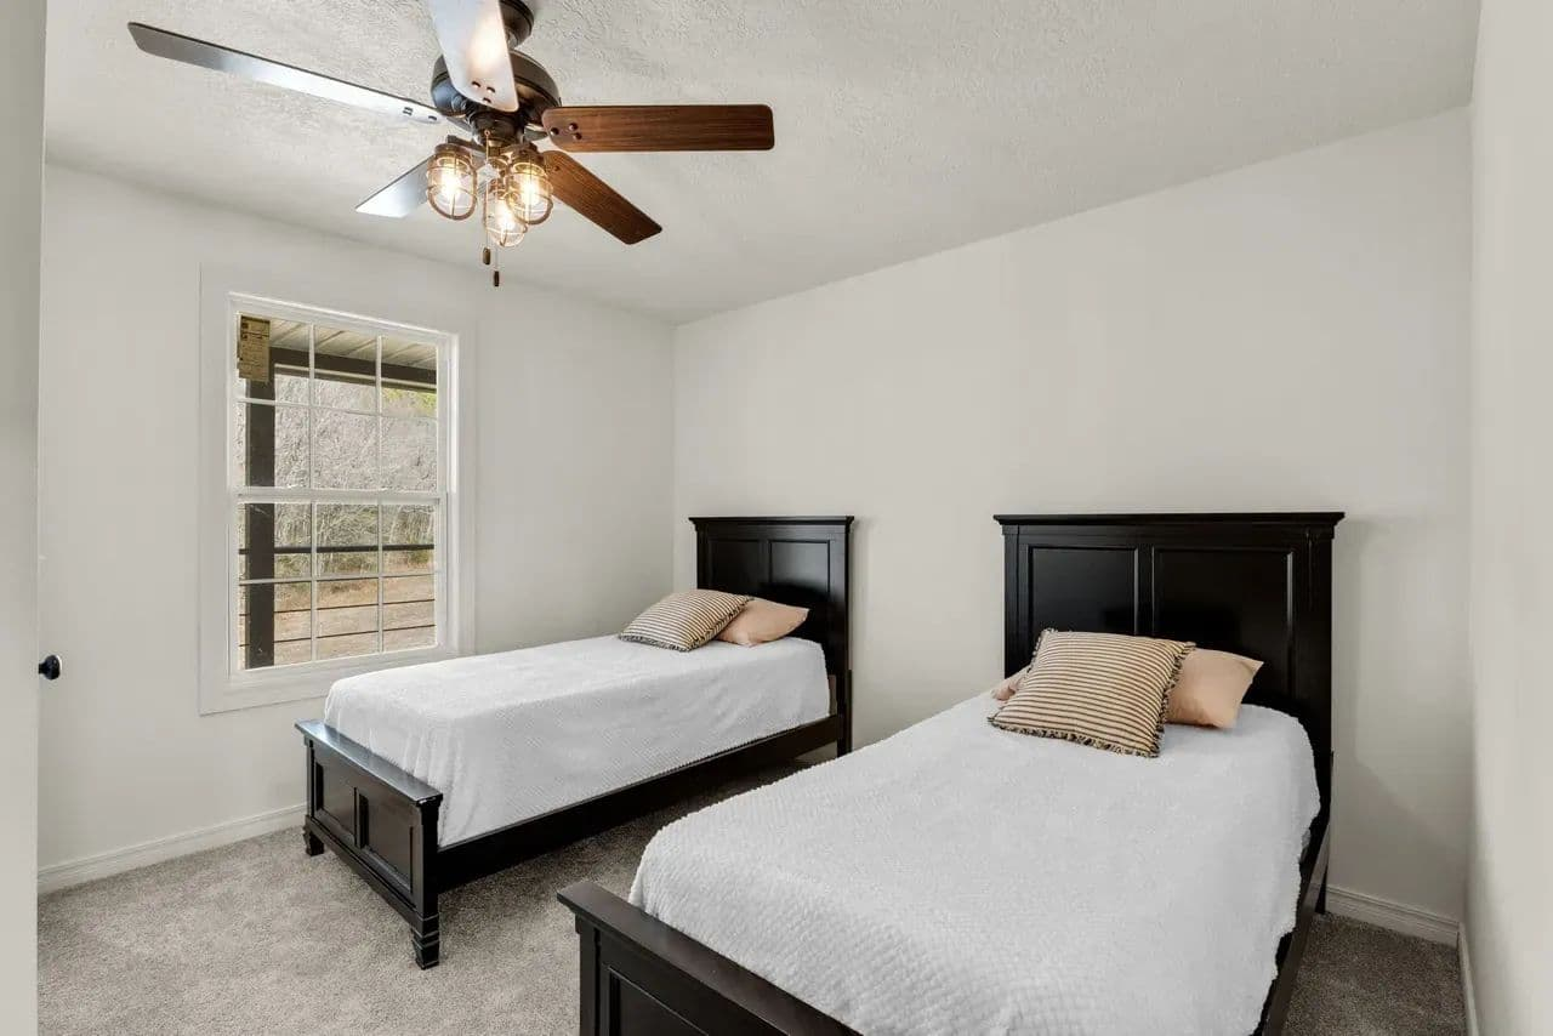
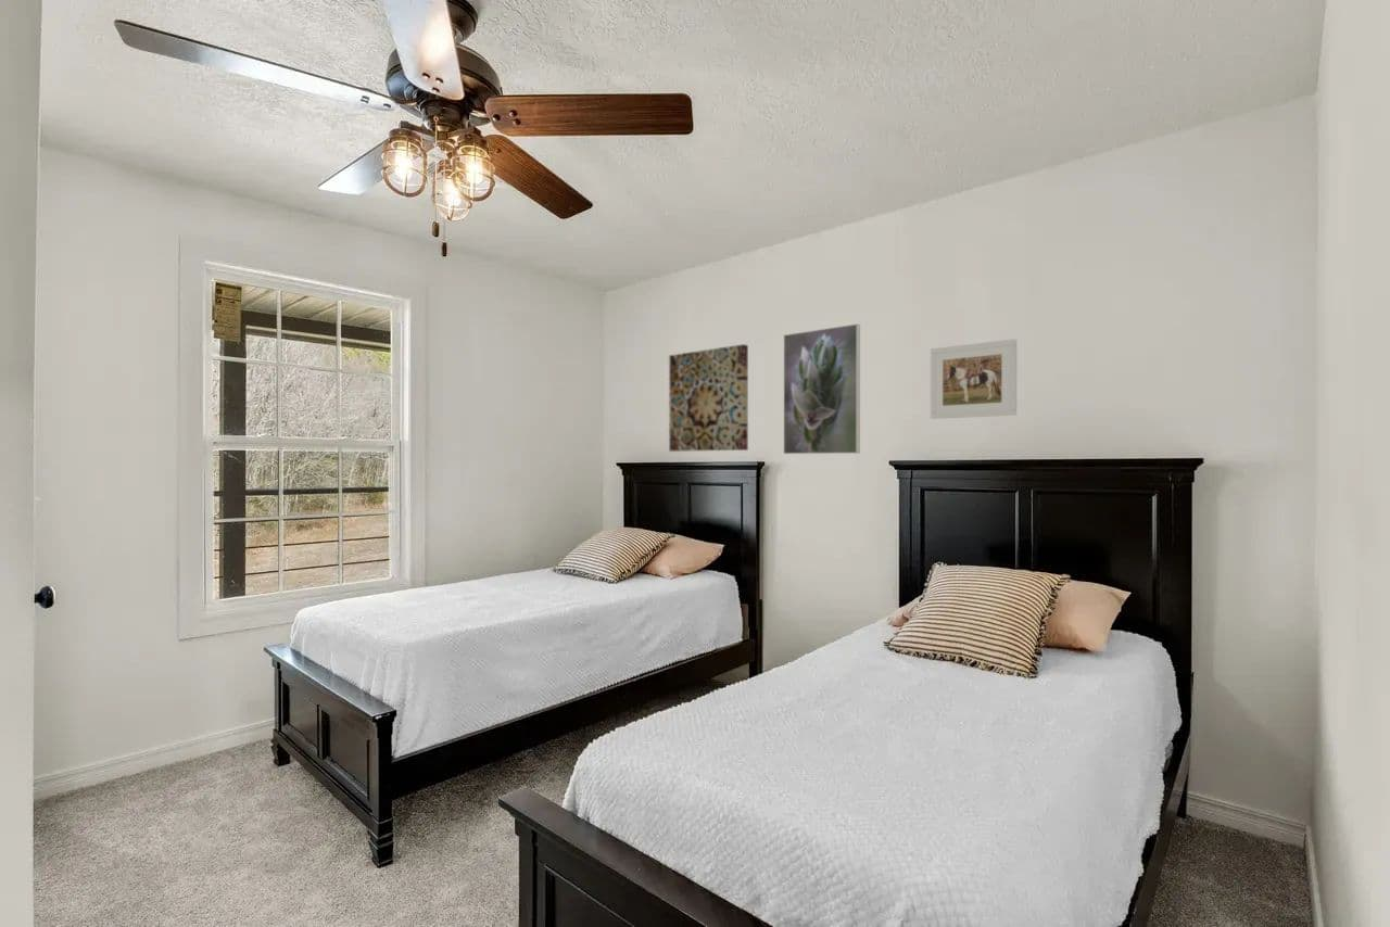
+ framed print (820, 391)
+ wall art (707, 401)
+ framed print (972, 380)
